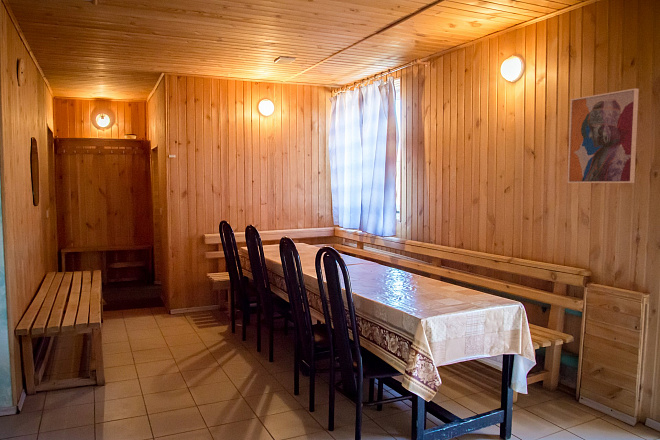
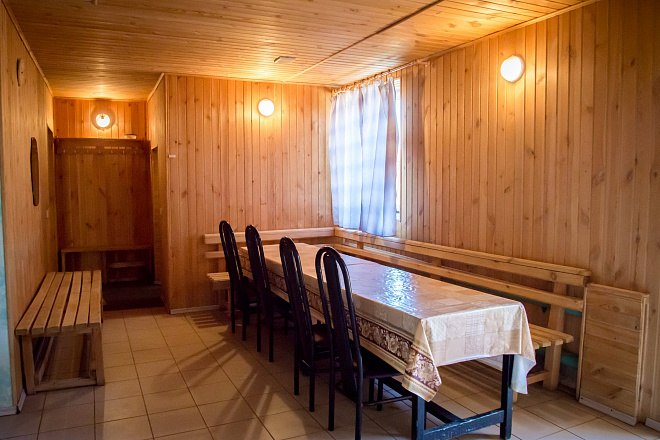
- wall art (600, 138)
